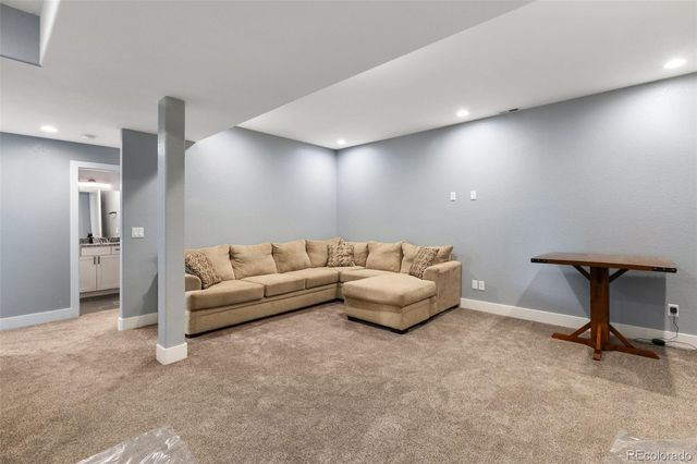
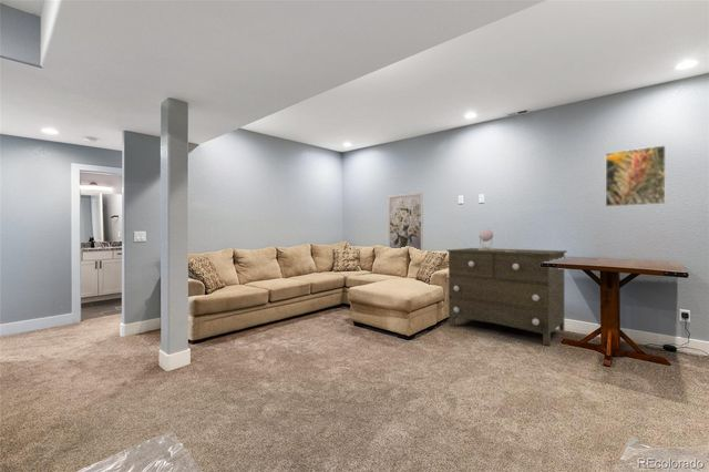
+ dresser (504, 289)
+ table lamp (492, 236)
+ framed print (634, 177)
+ wall art (404, 224)
